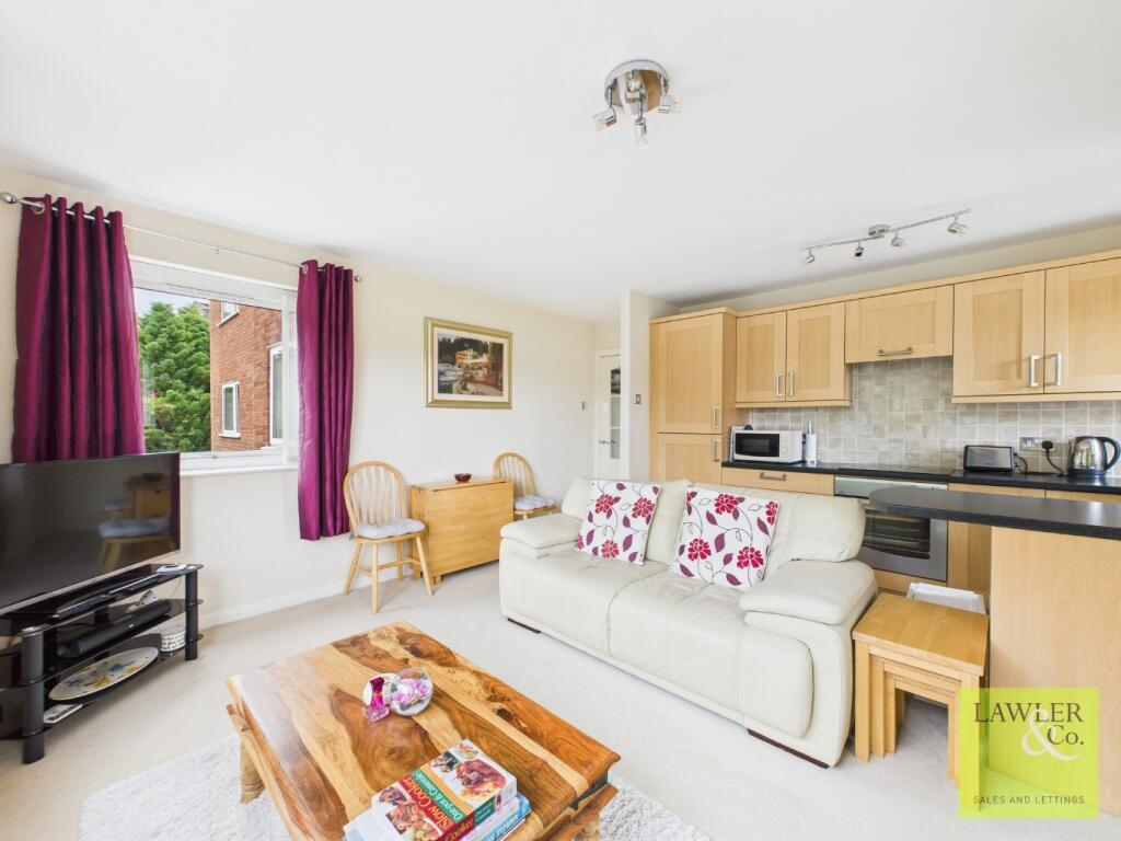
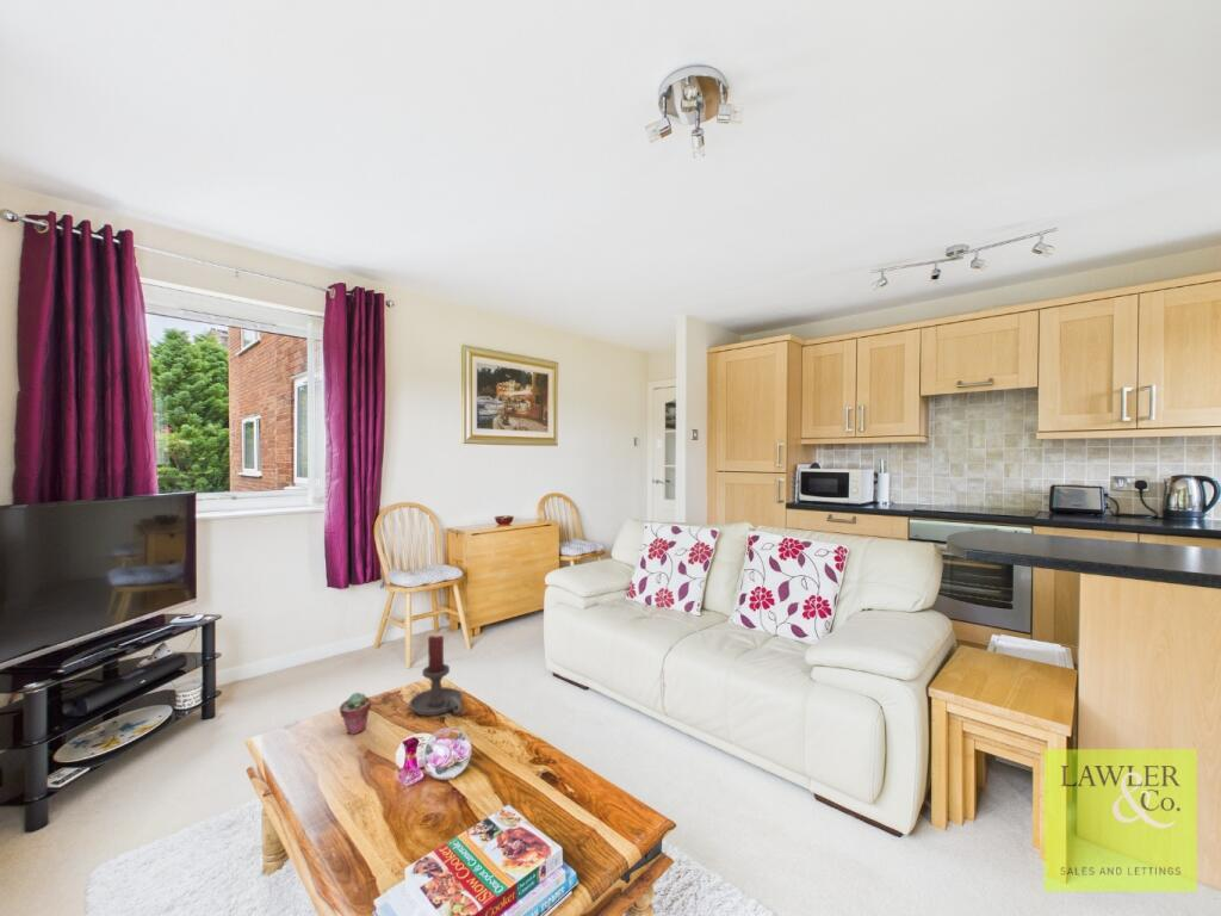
+ candle holder (440, 671)
+ potted succulent (355, 711)
